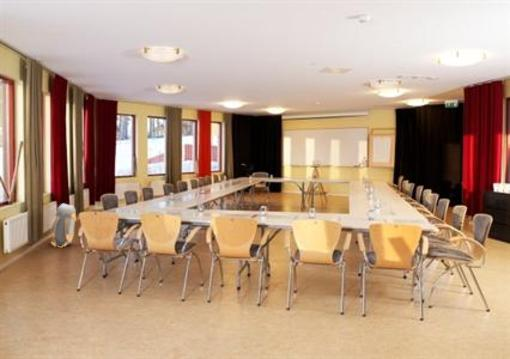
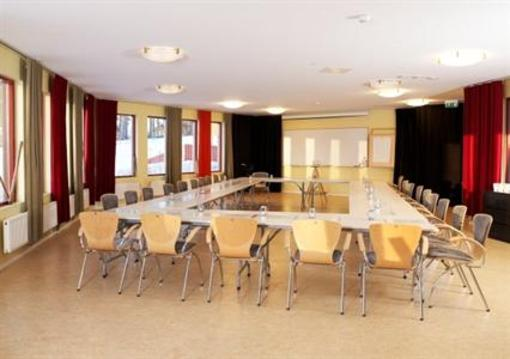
- backpack (63, 225)
